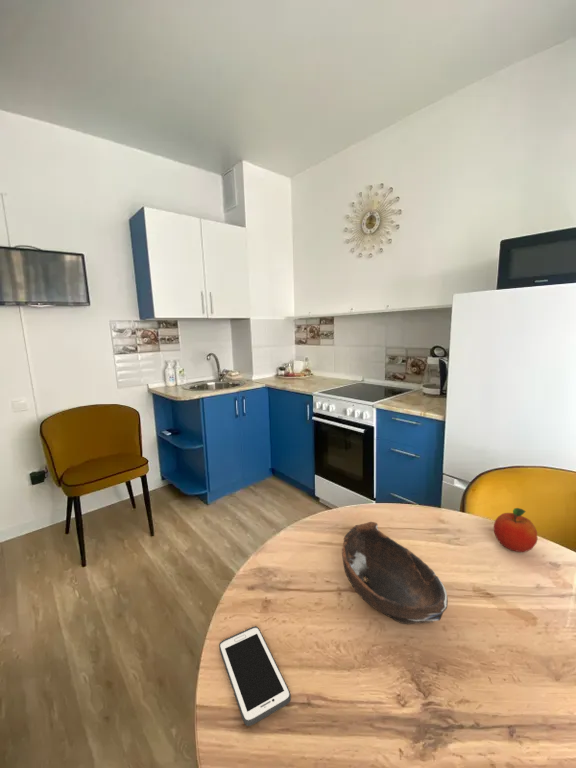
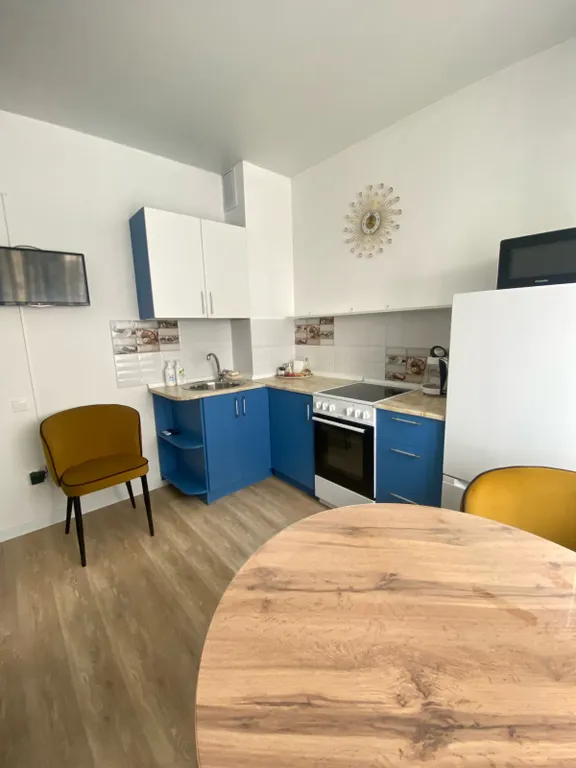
- cell phone (252, 669)
- bowl (391, 578)
- fruit (514, 529)
